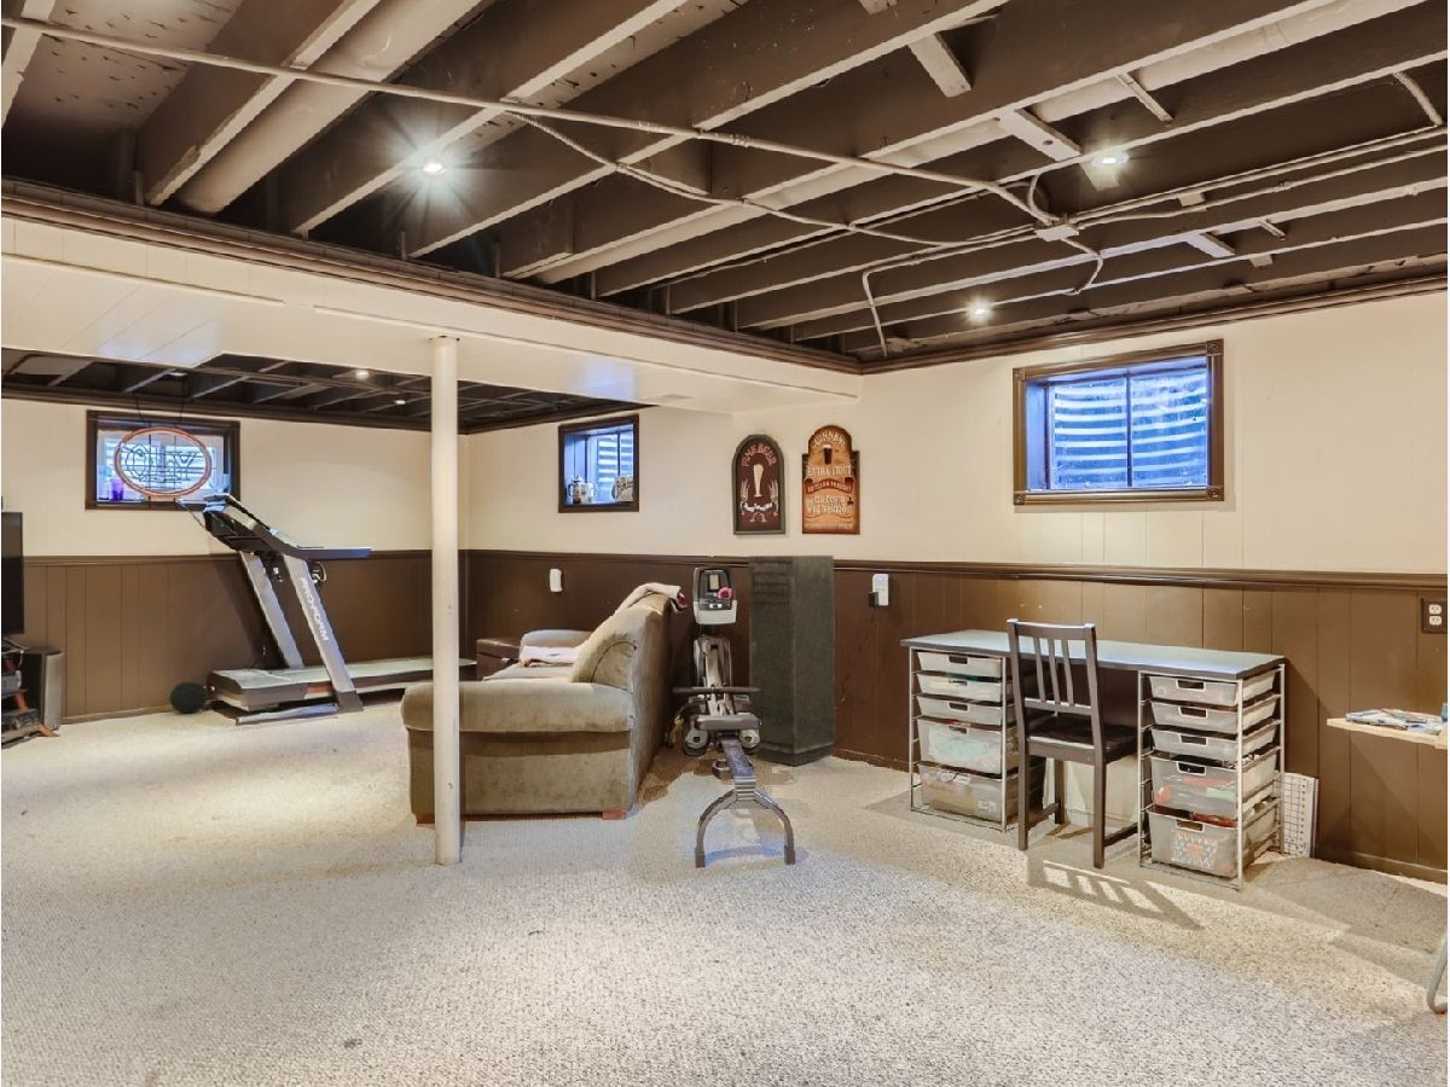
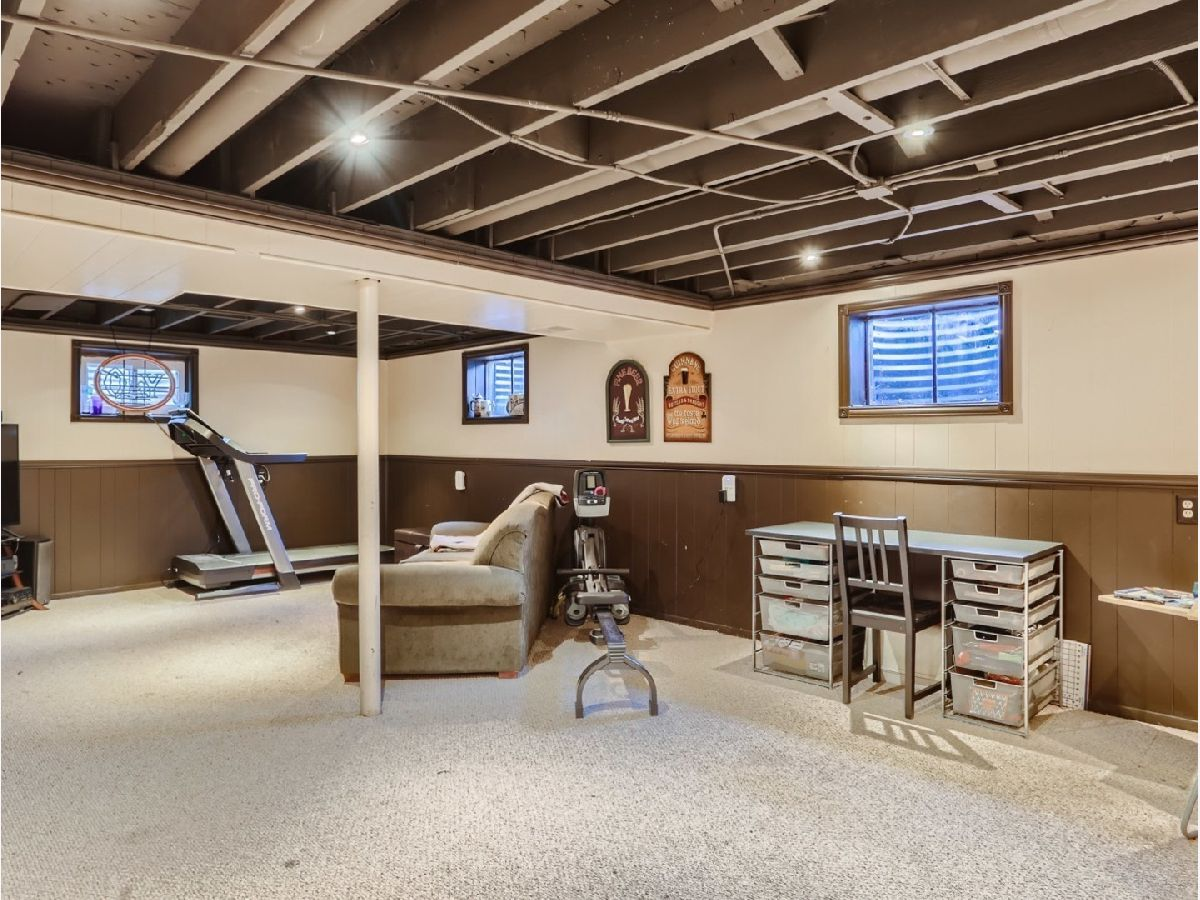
- ball (188, 697)
- storage cabinet (791, 656)
